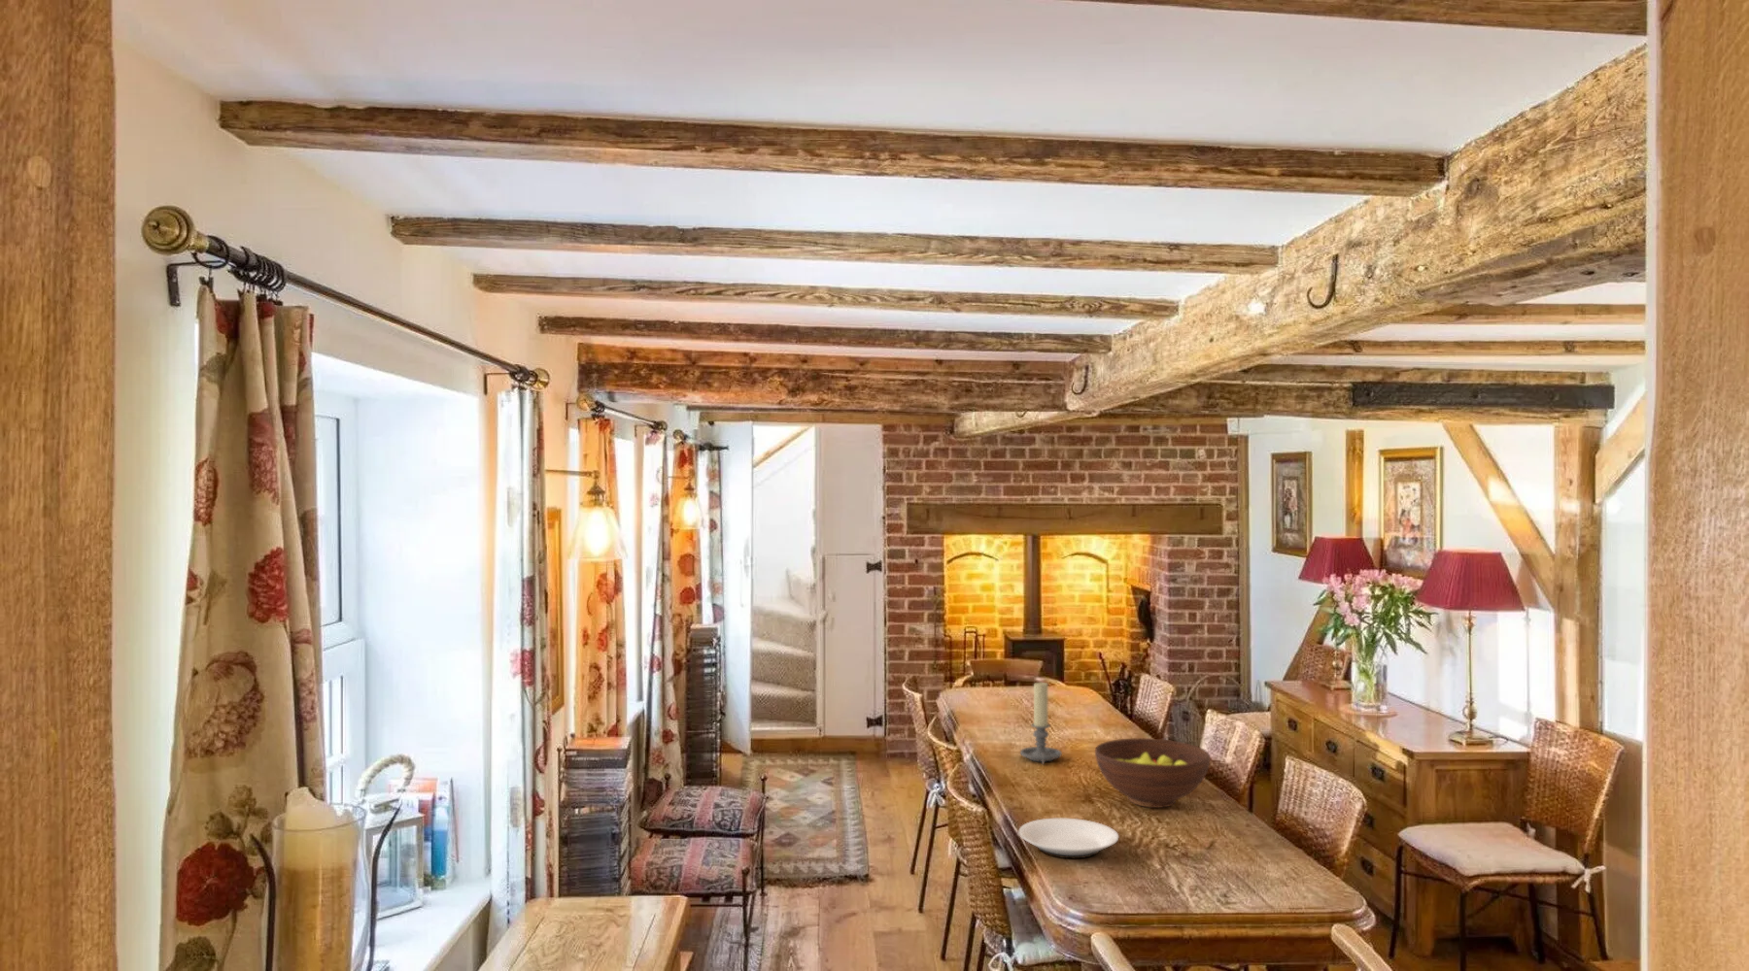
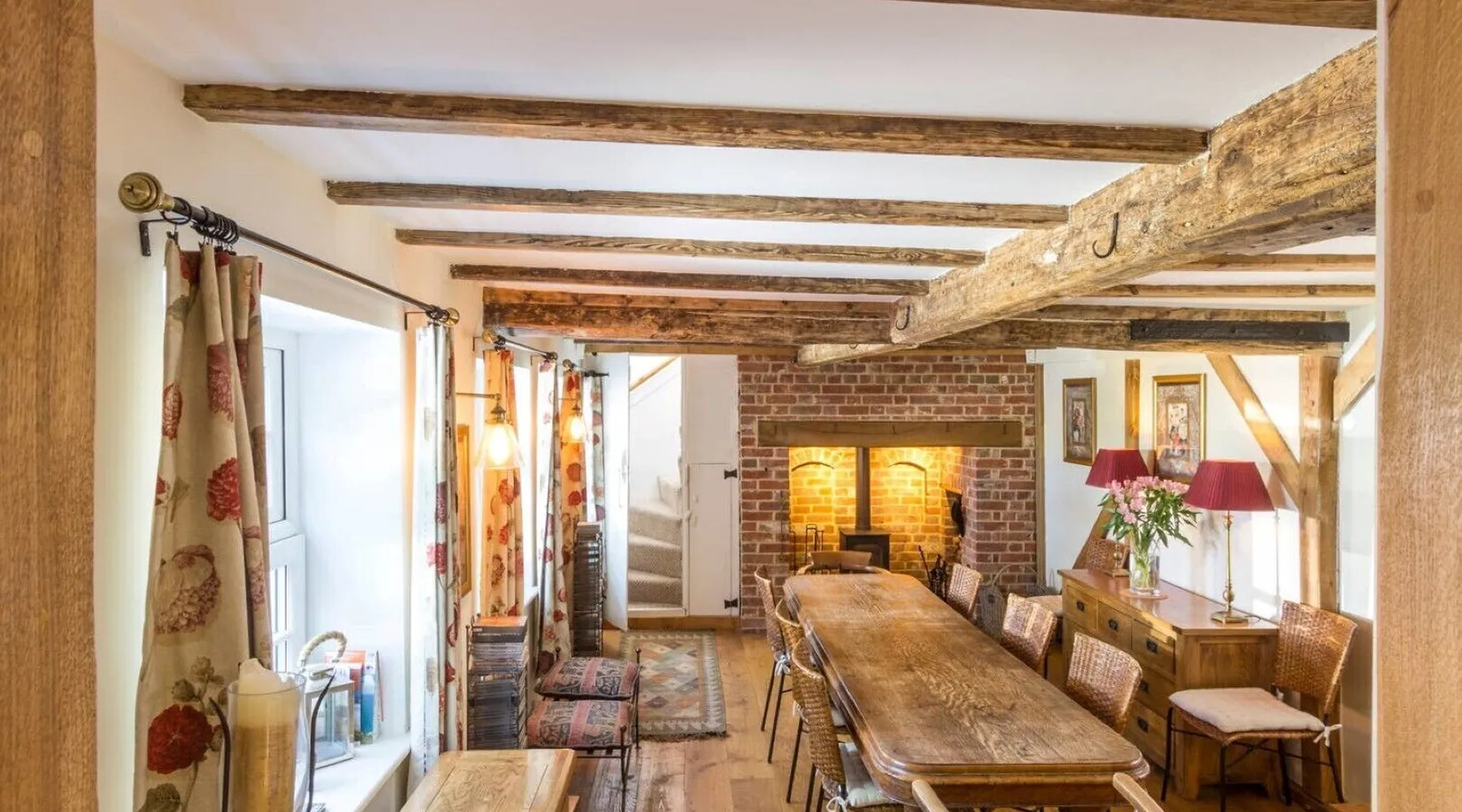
- fruit bowl (1151, 777)
- plate (1068, 839)
- candle holder (1041, 721)
